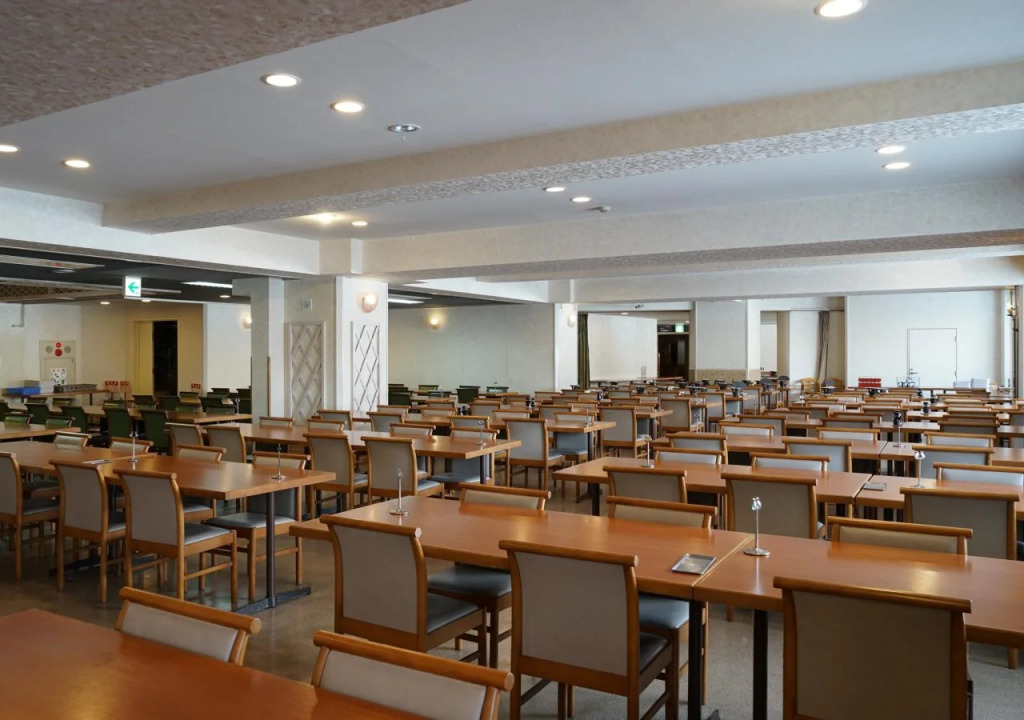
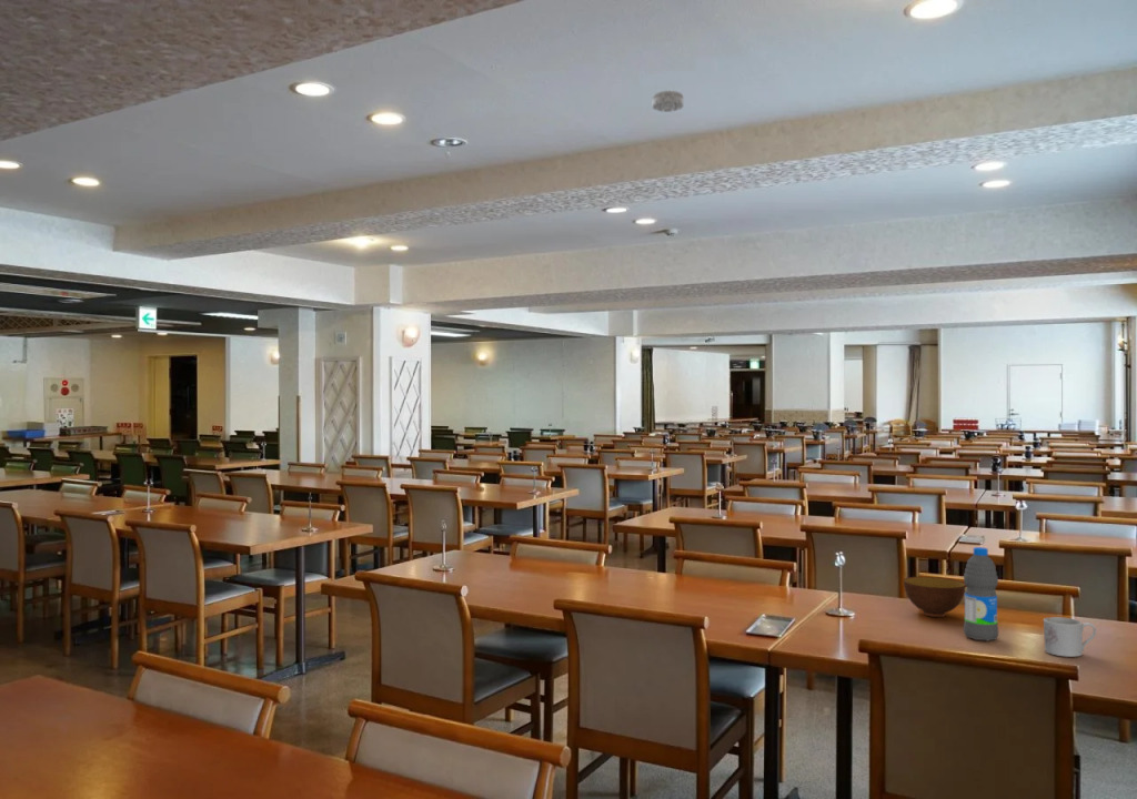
+ water bottle (980, 593)
+ mug (1069, 637)
+ bowl (934, 598)
+ smoke detector (667, 100)
